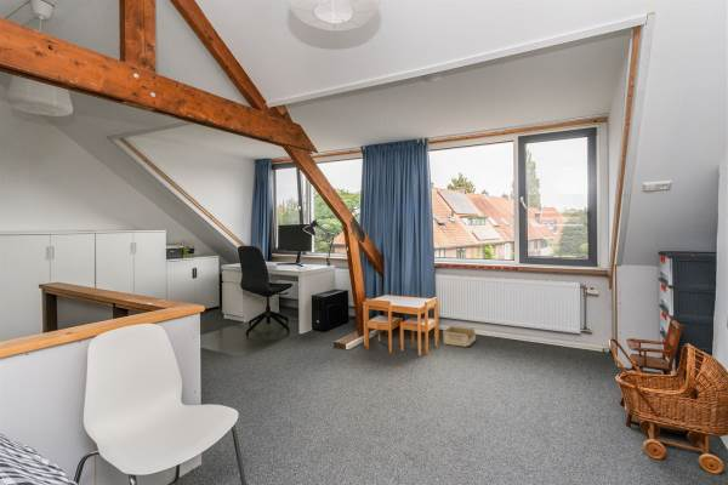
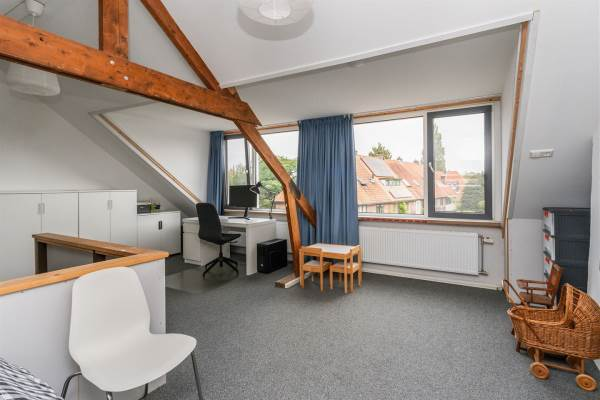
- storage bin (459, 336)
